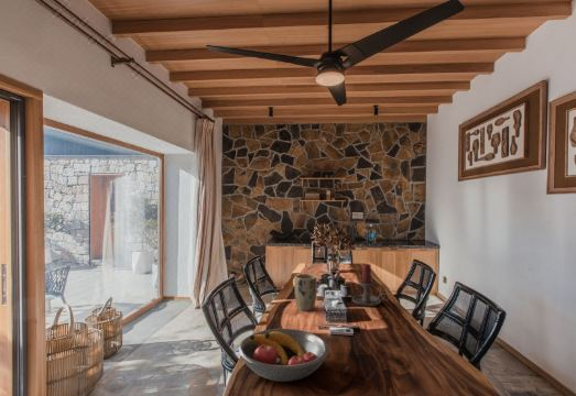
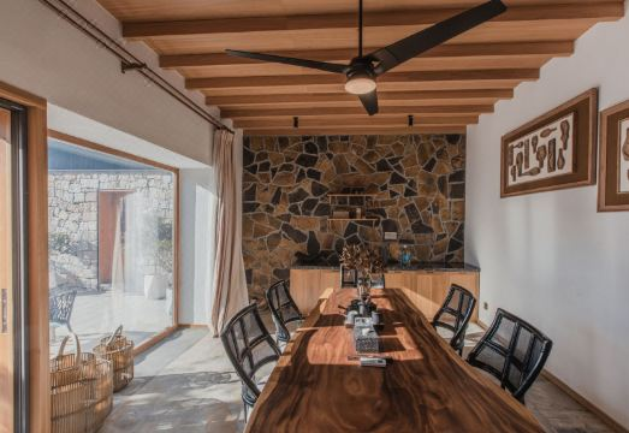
- plant pot (305, 293)
- candle holder (370, 283)
- fruit bowl (283, 354)
